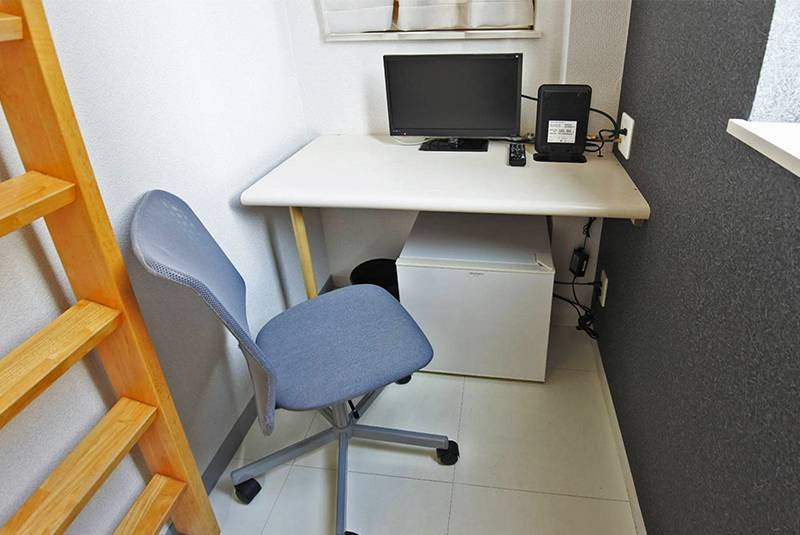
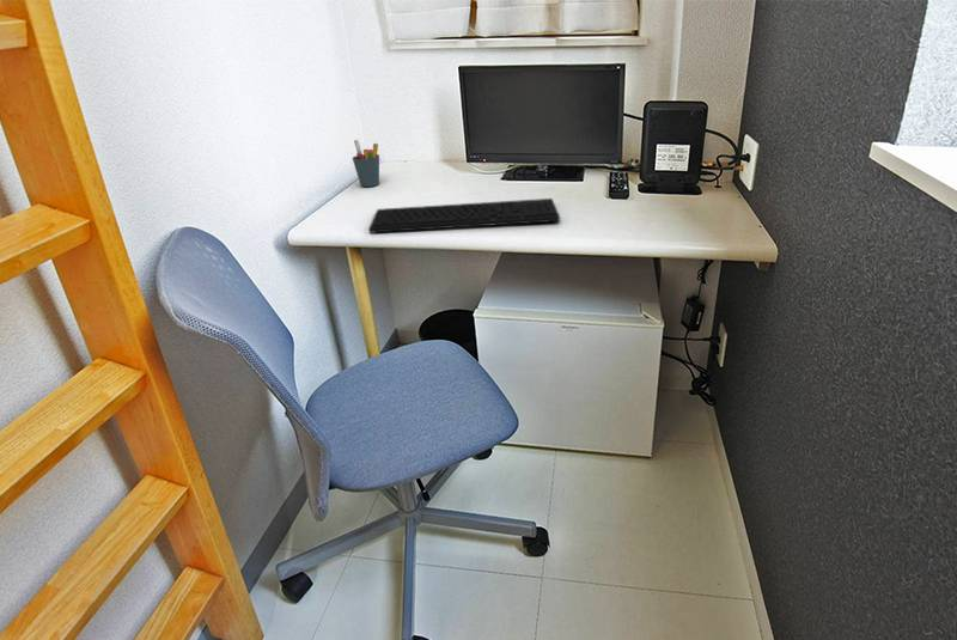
+ keyboard (464, 213)
+ pen holder (366, 163)
